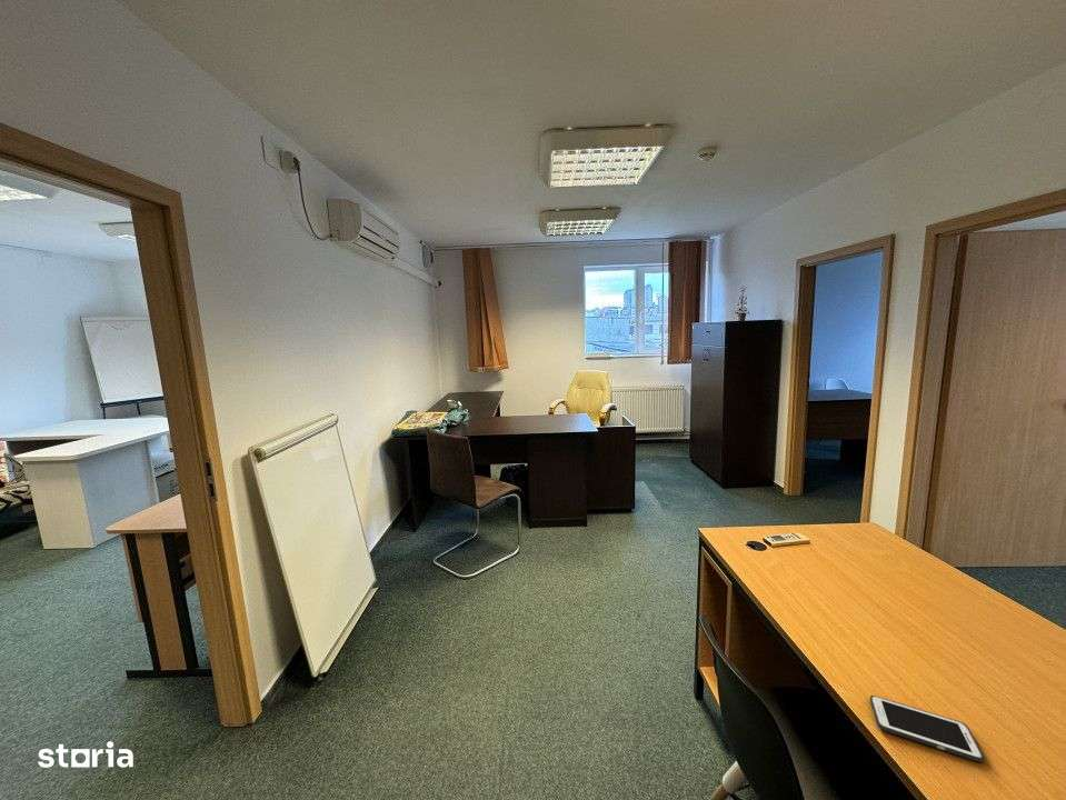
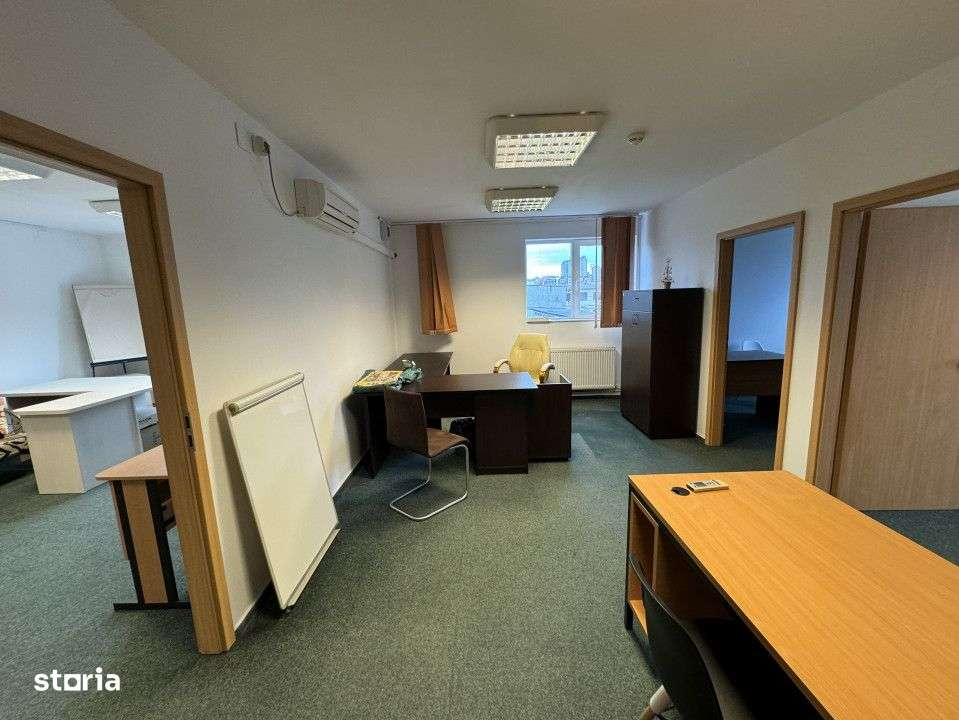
- cell phone (921, 726)
